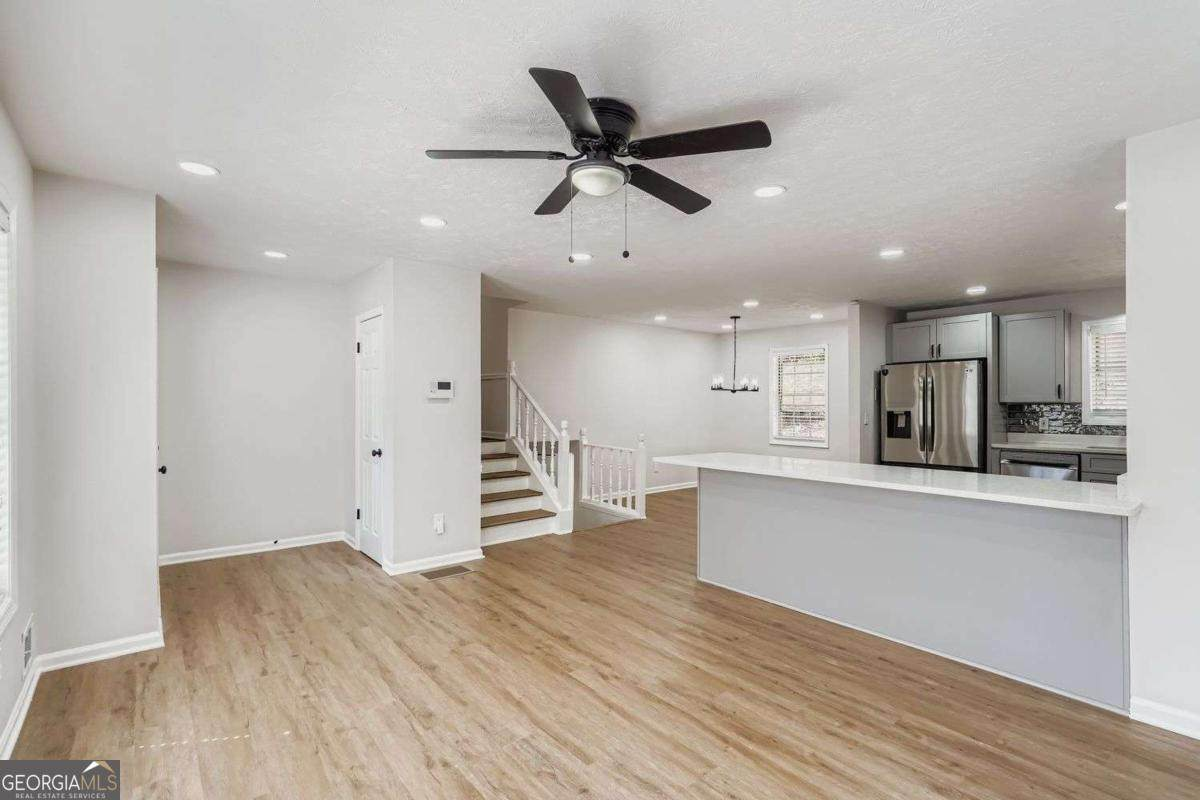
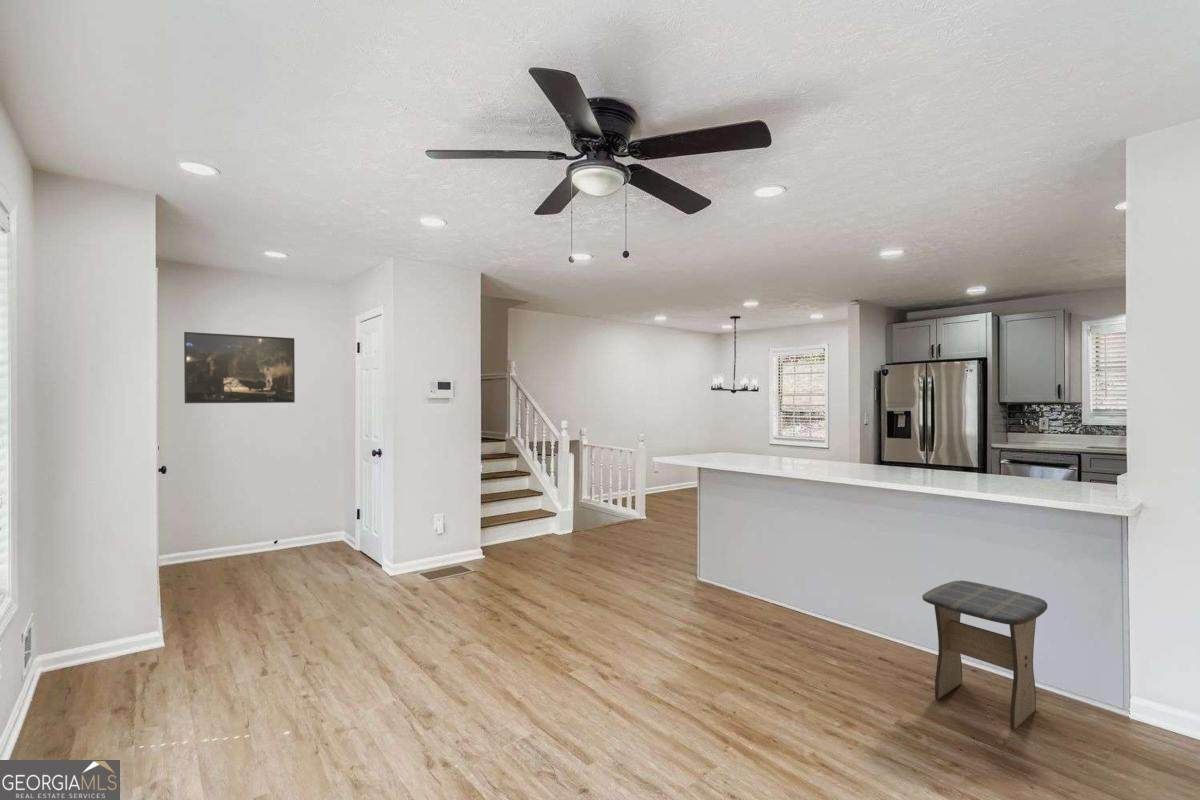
+ stool (983, 650)
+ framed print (242, 369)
